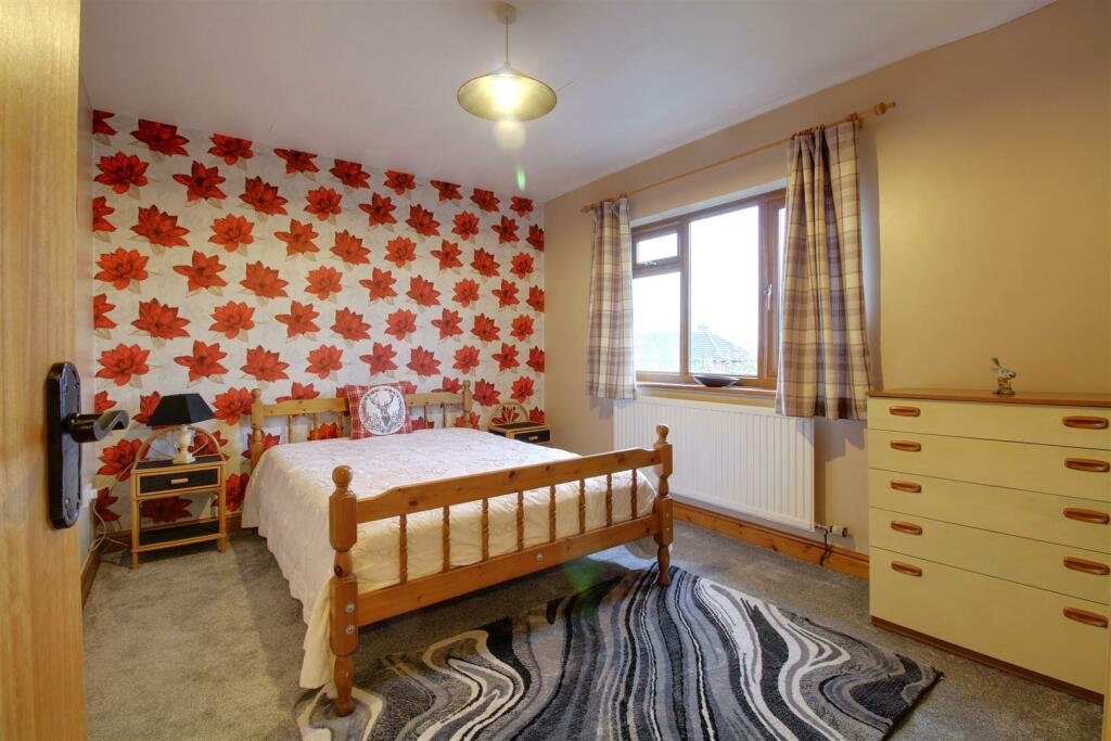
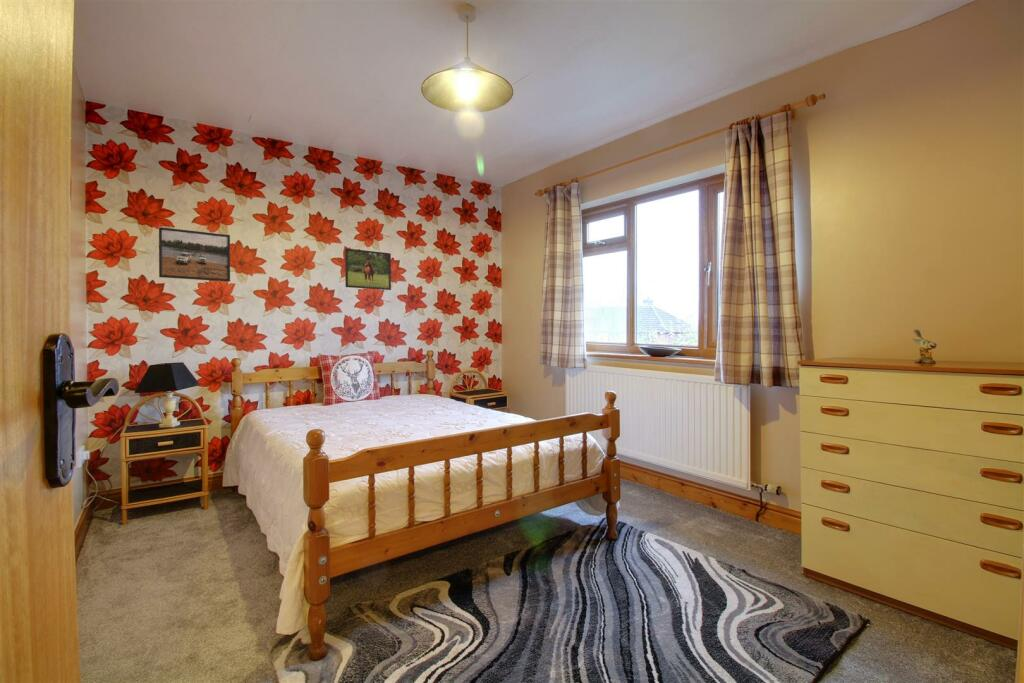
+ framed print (368, 269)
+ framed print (195, 255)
